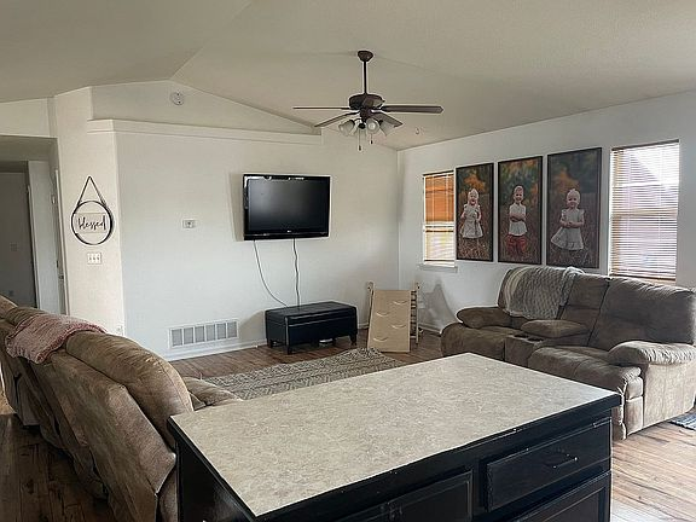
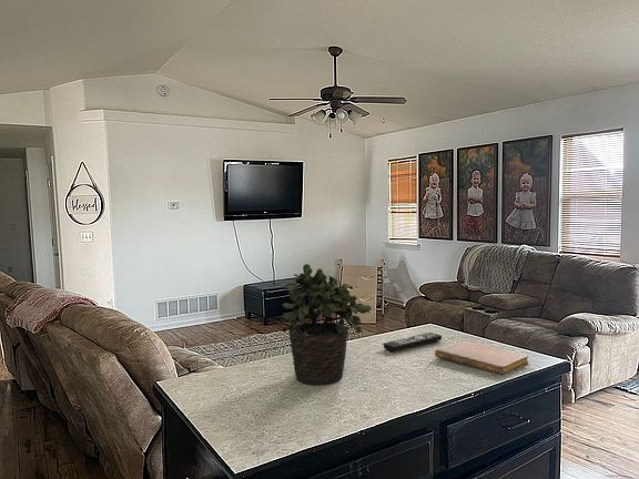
+ notebook (480, 356)
+ remote control (413, 342)
+ potted plant (315, 319)
